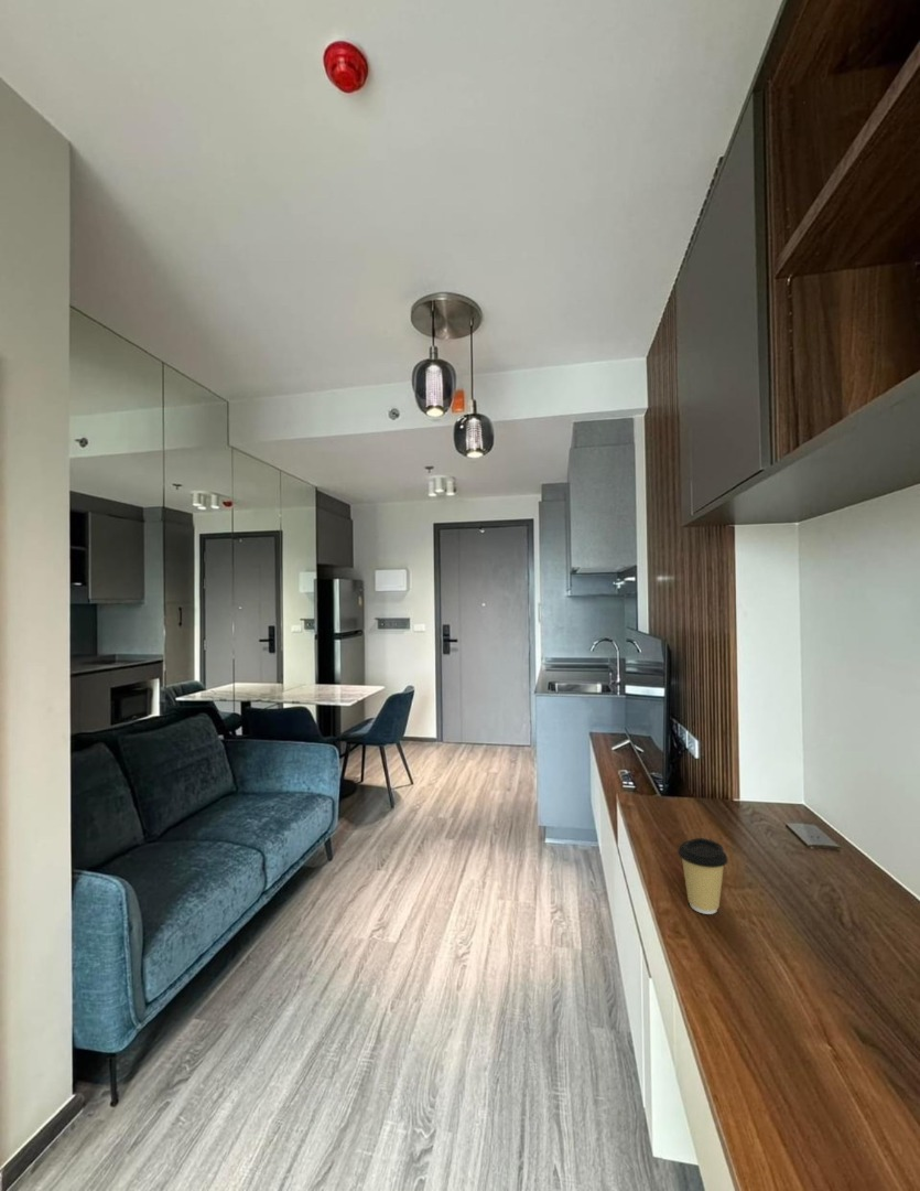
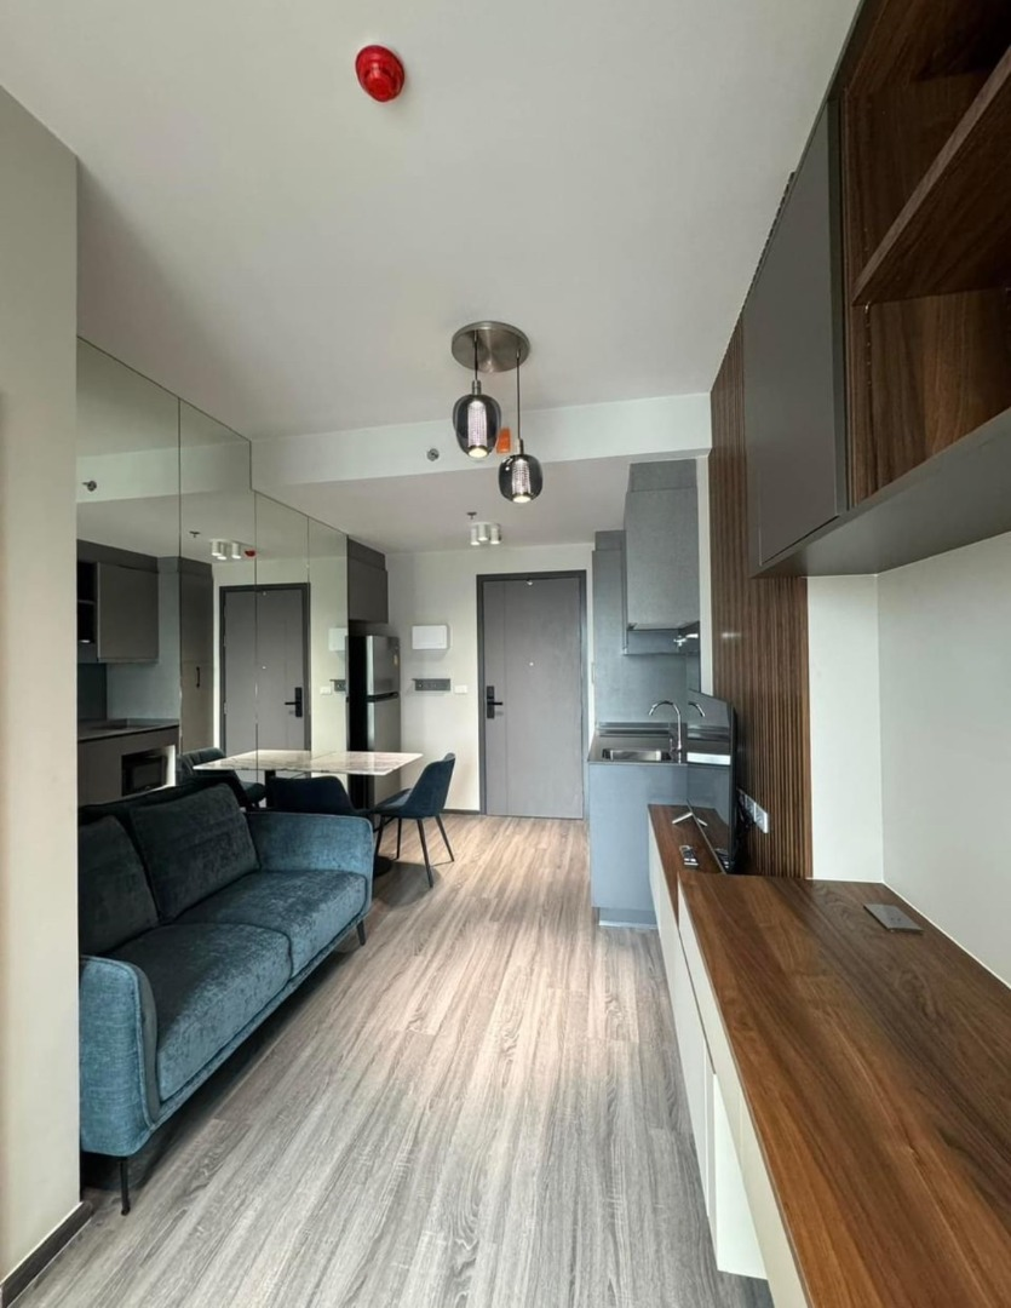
- coffee cup (702, 876)
